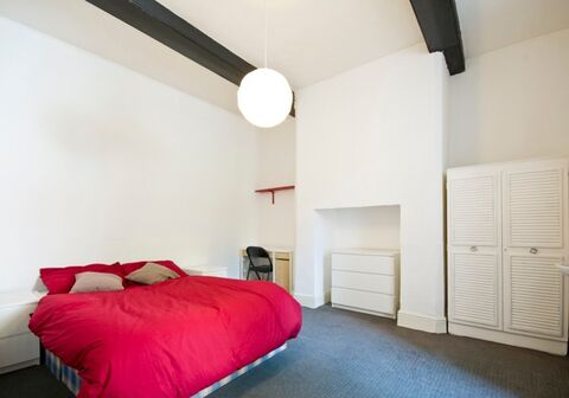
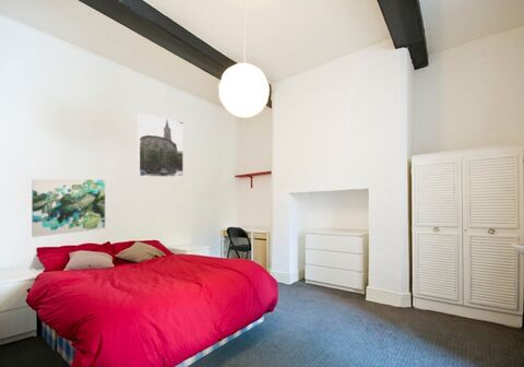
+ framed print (162, 147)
+ wall art (71, 205)
